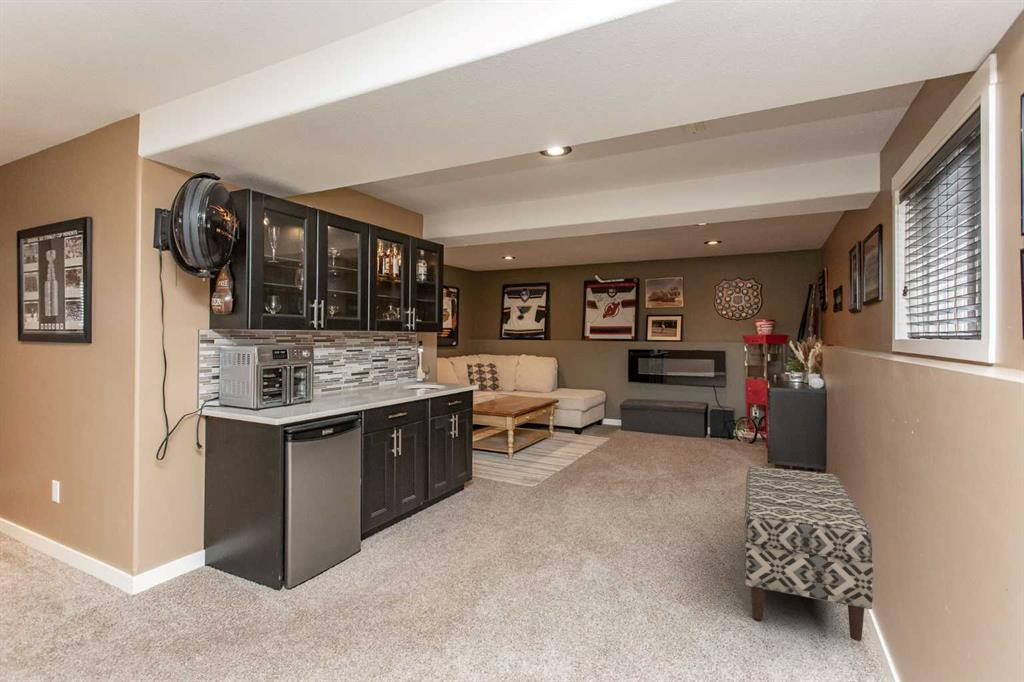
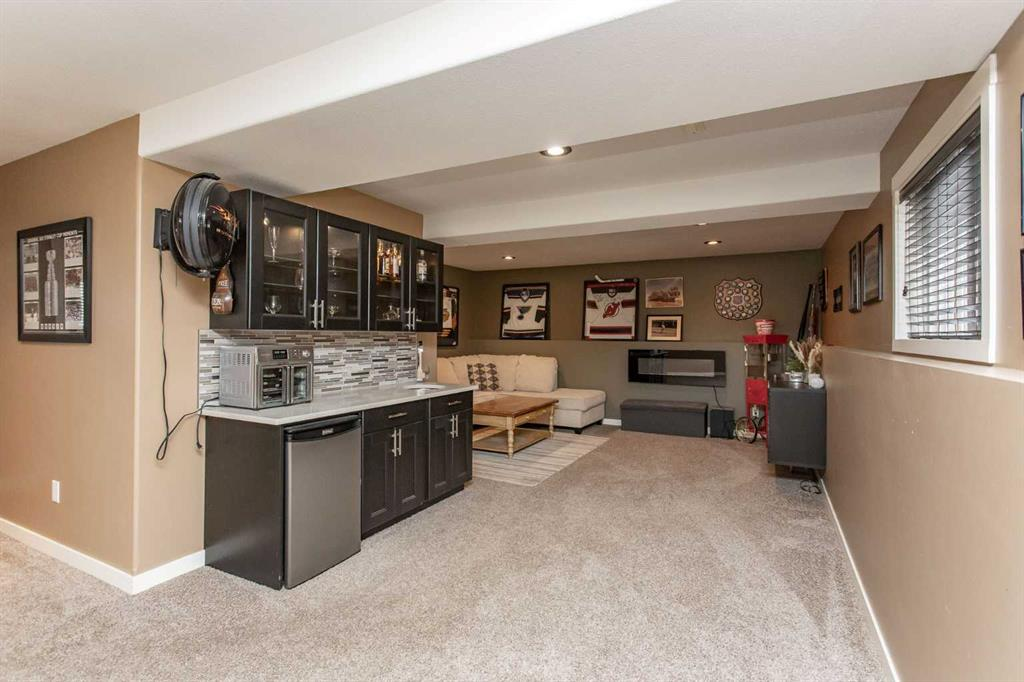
- bench (797, 537)
